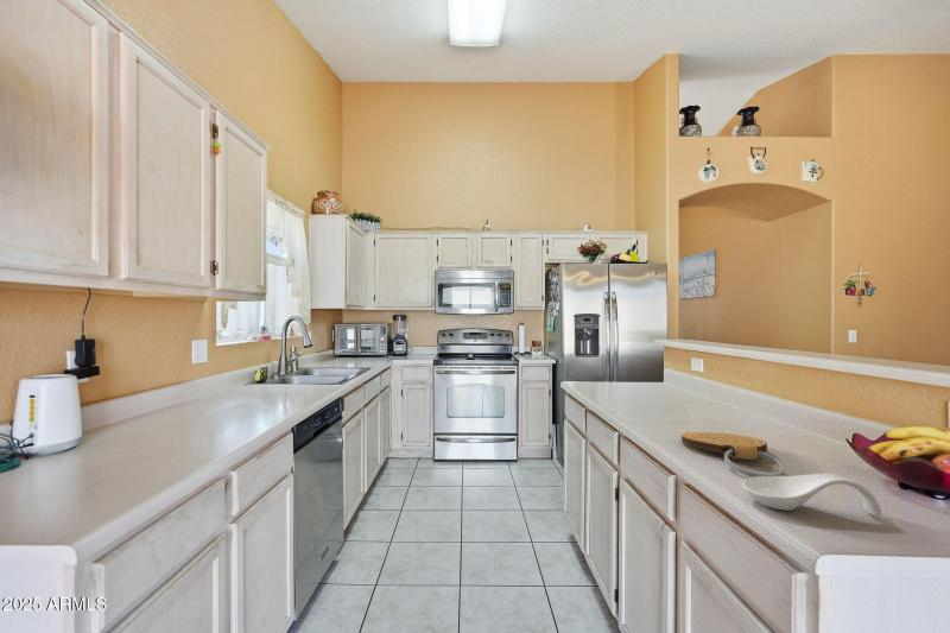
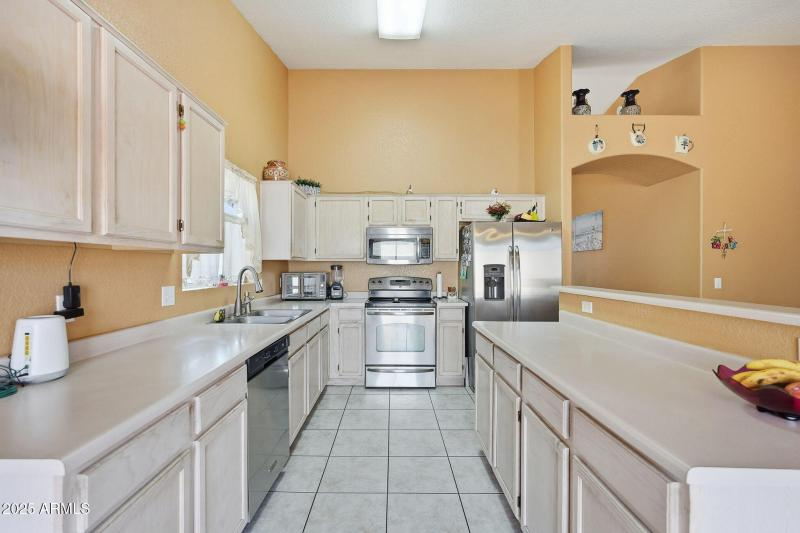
- key chain (734, 448)
- spoon rest (806, 490)
